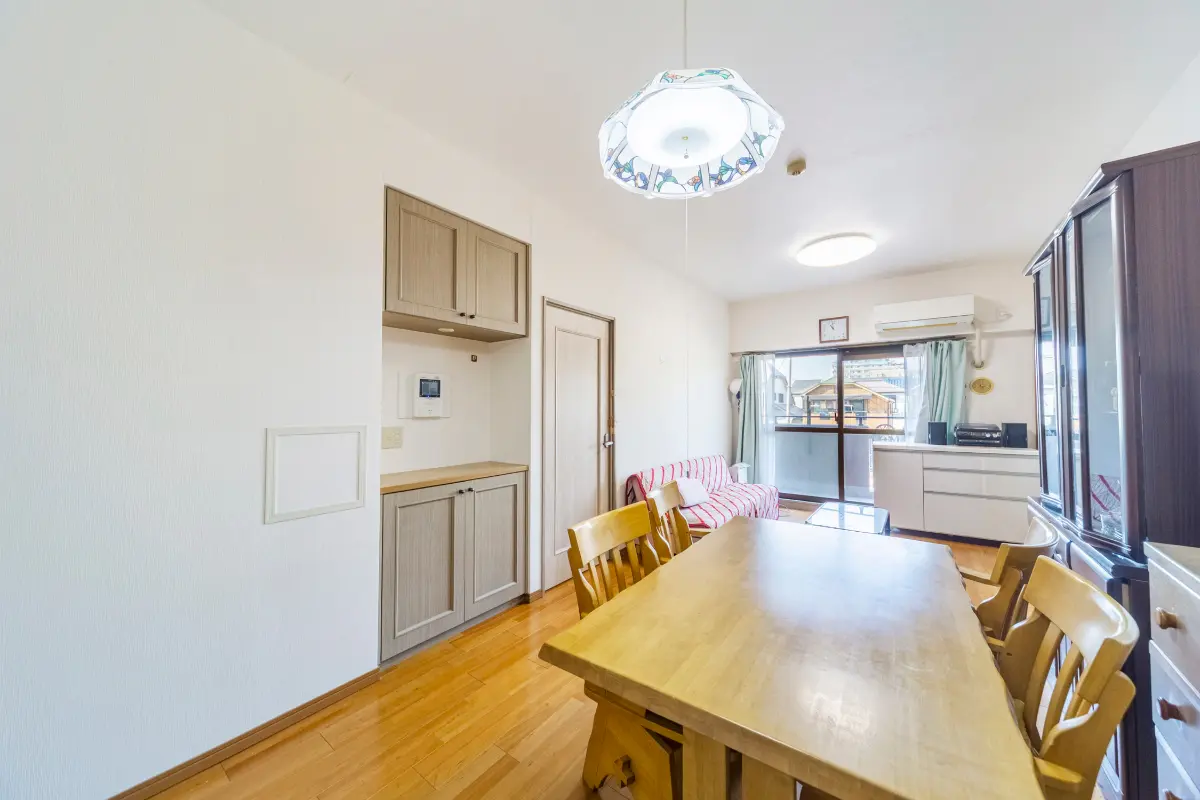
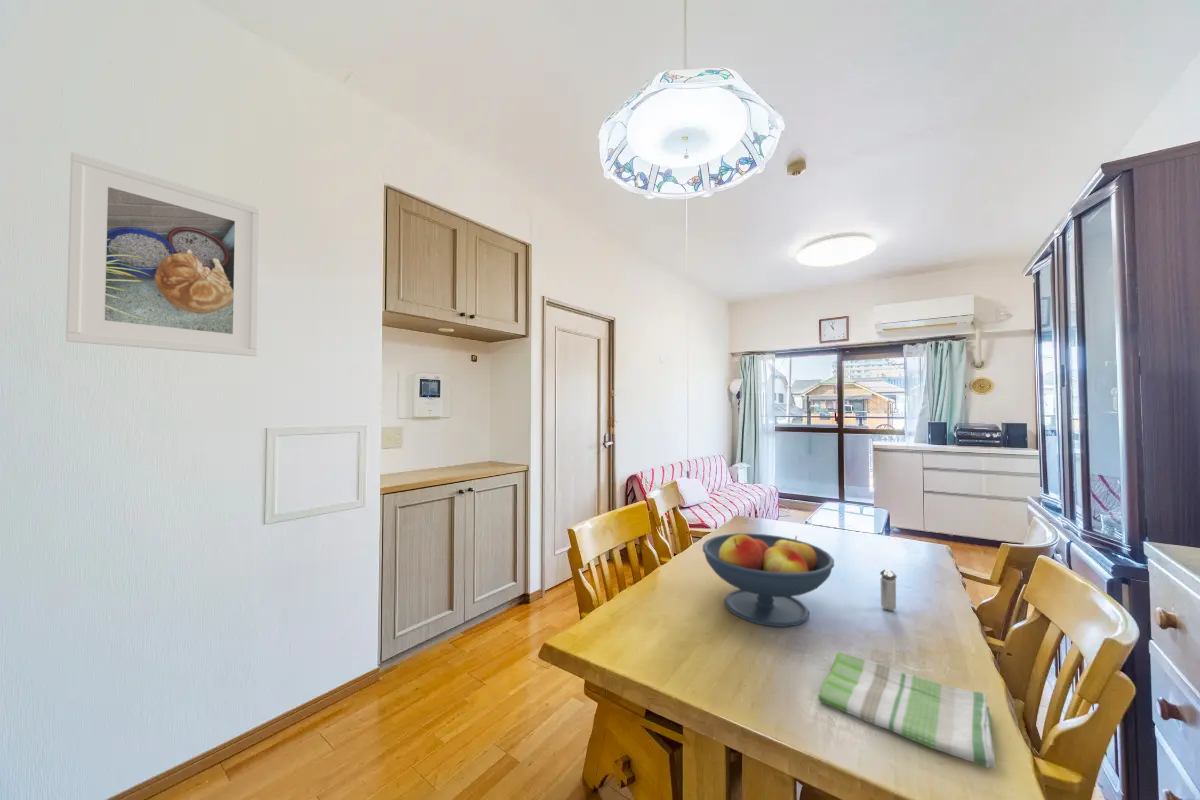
+ fruit bowl (765, 569)
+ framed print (175, 266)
+ shaker (888, 589)
+ dish towel (902, 697)
